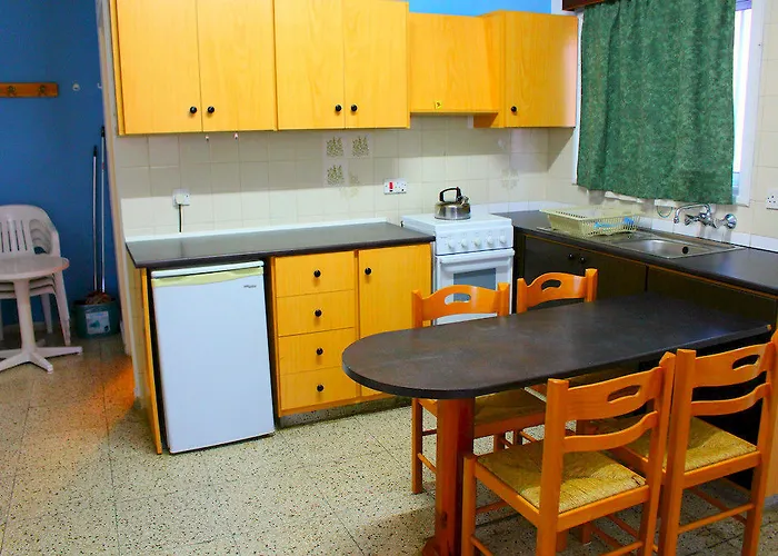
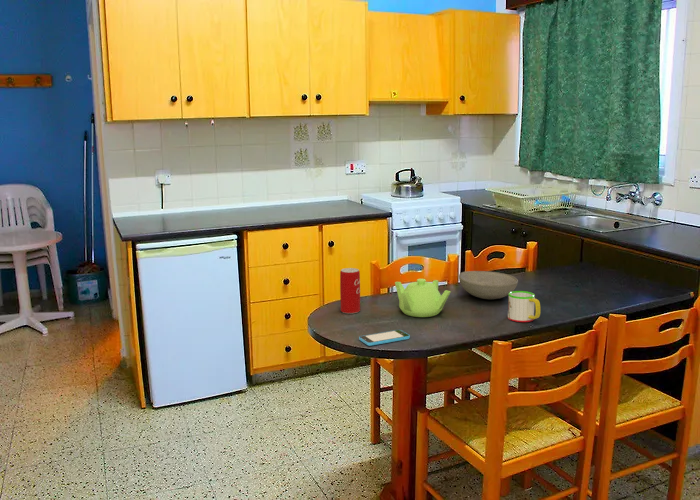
+ bowl (487, 286)
+ beverage can (350, 290)
+ smartphone (384, 337)
+ teapot (421, 295)
+ mug (524, 307)
